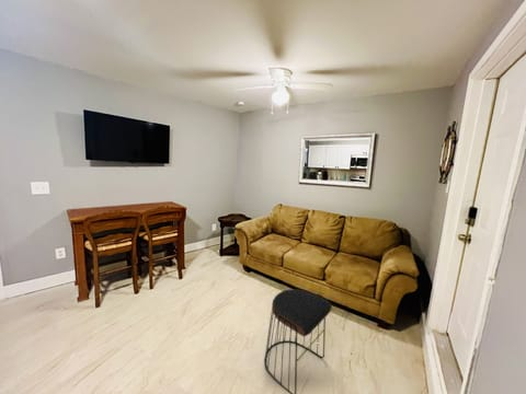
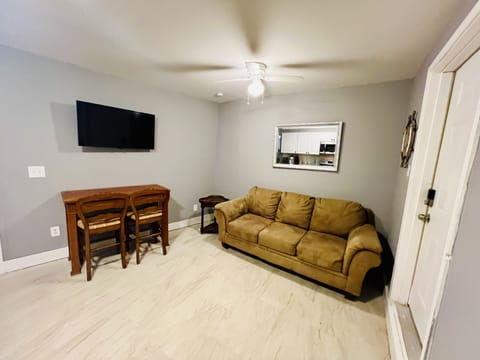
- stool (293, 329)
